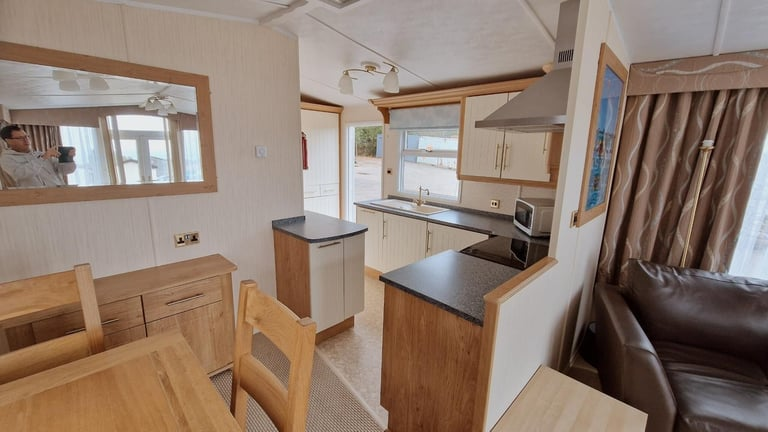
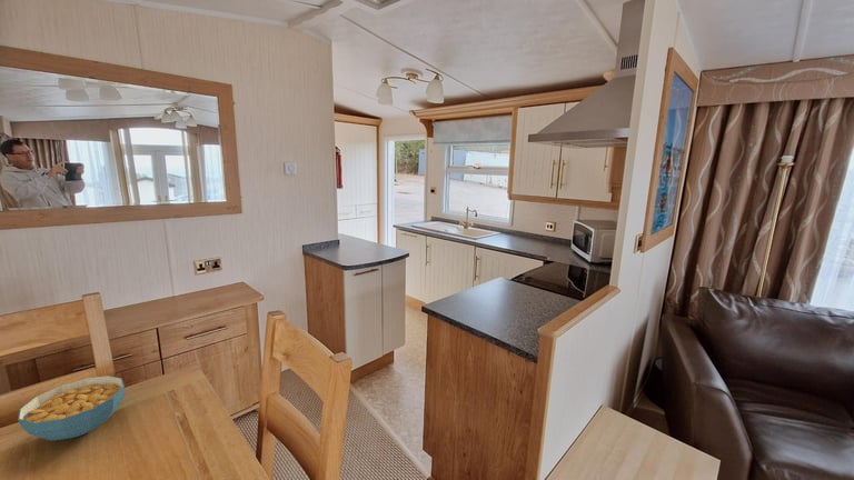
+ cereal bowl (77, 413)
